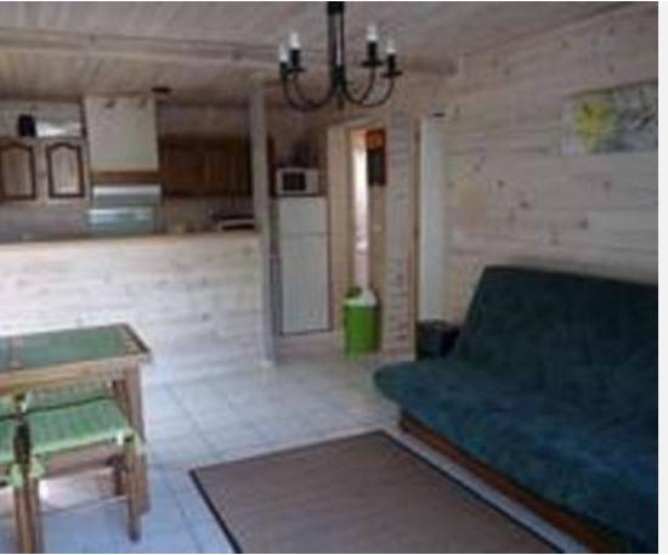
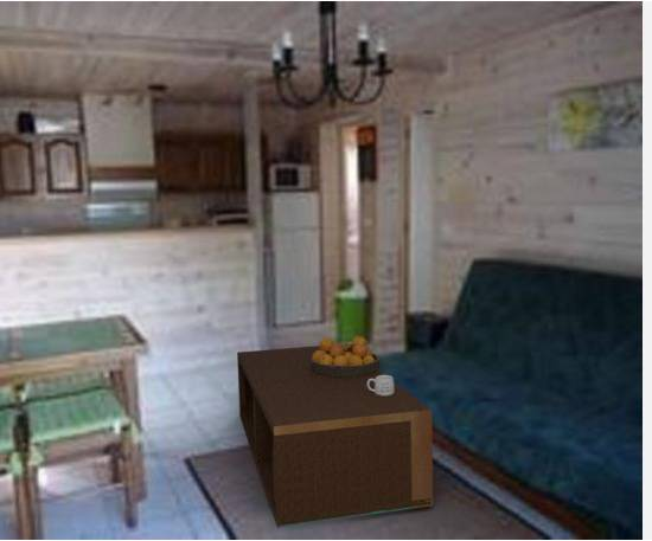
+ mug (381, 385)
+ fruit bowl (345, 353)
+ coffee table (318, 416)
